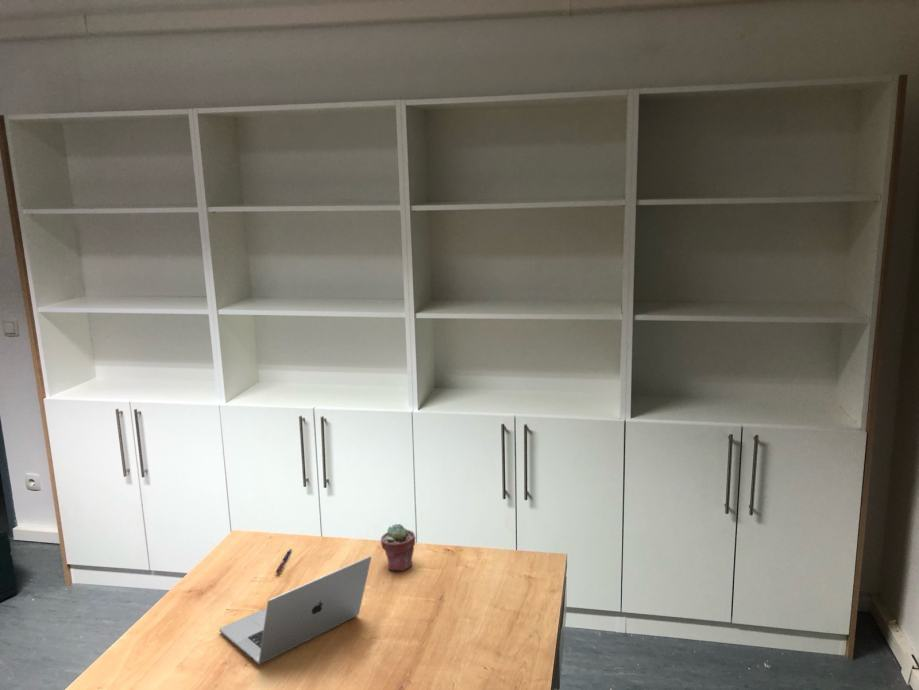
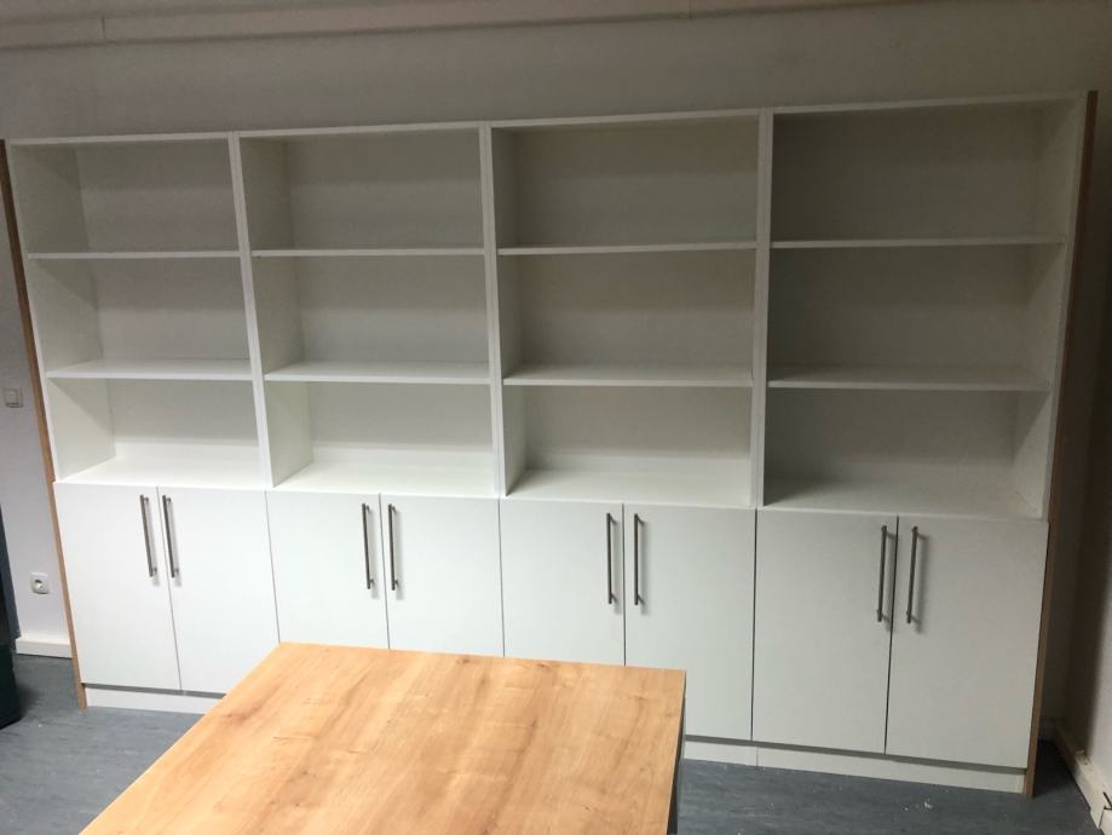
- laptop (294, 594)
- potted succulent (398, 545)
- pen (284, 560)
